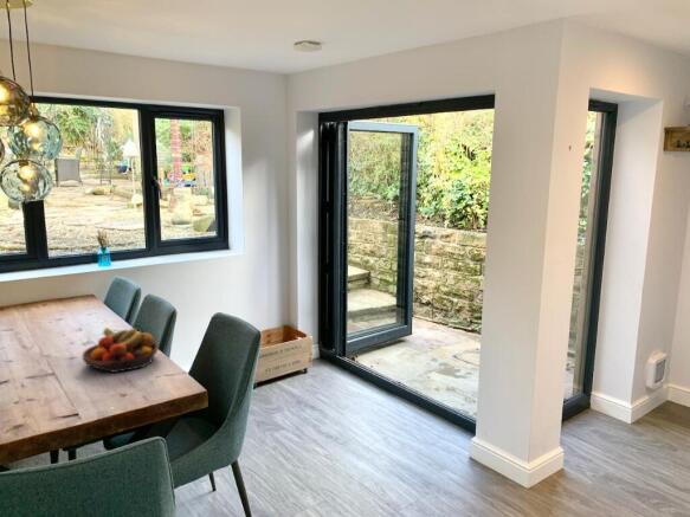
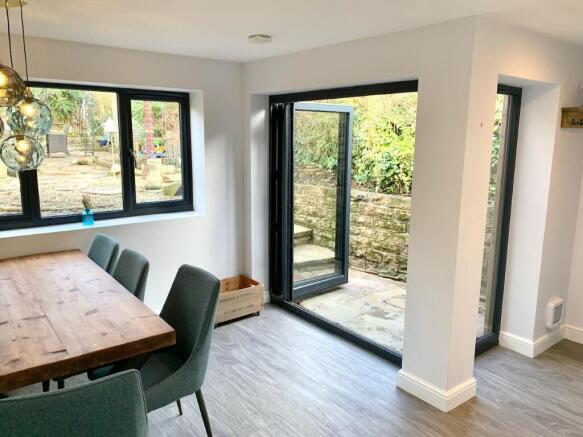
- fruit bowl (120, 347)
